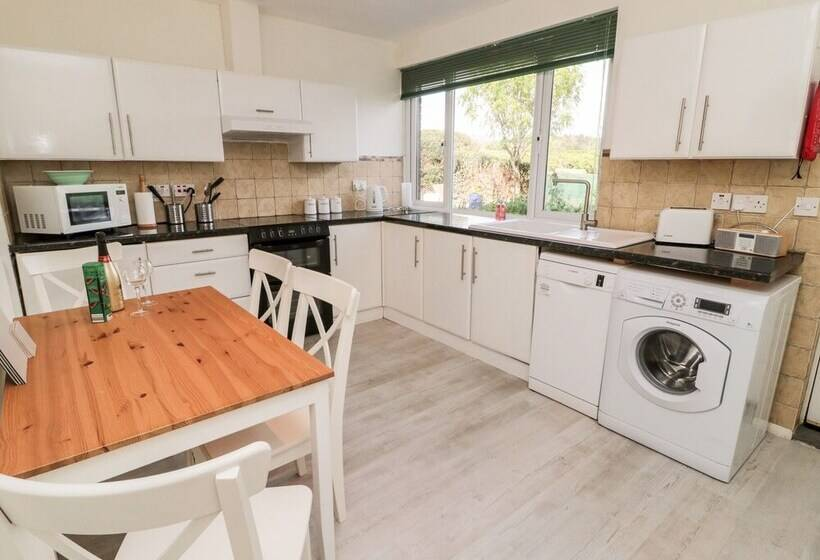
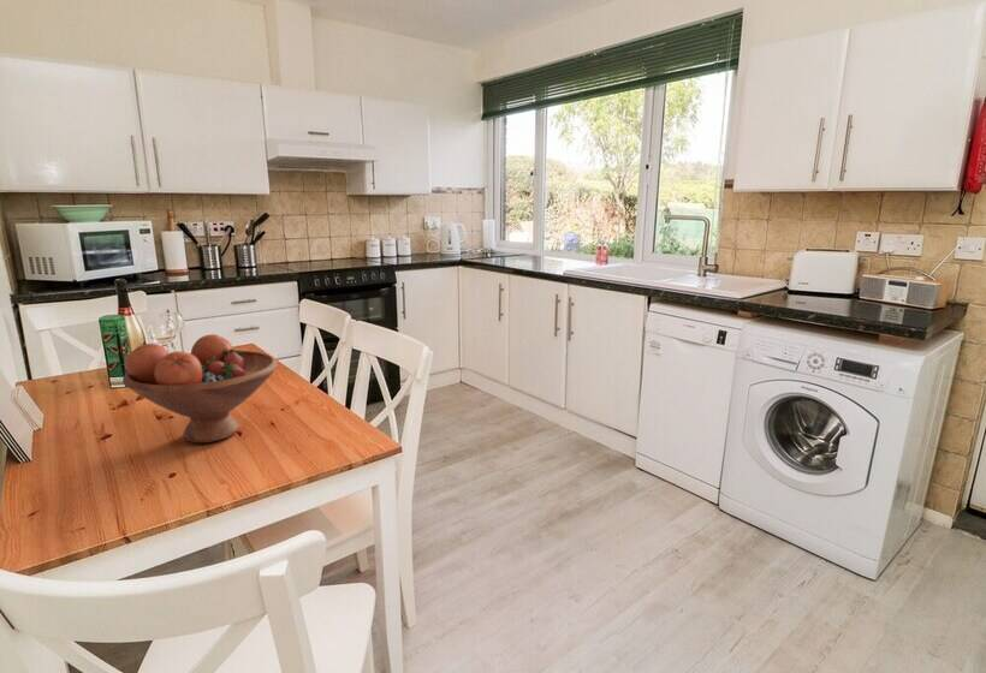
+ fruit bowl (207, 387)
